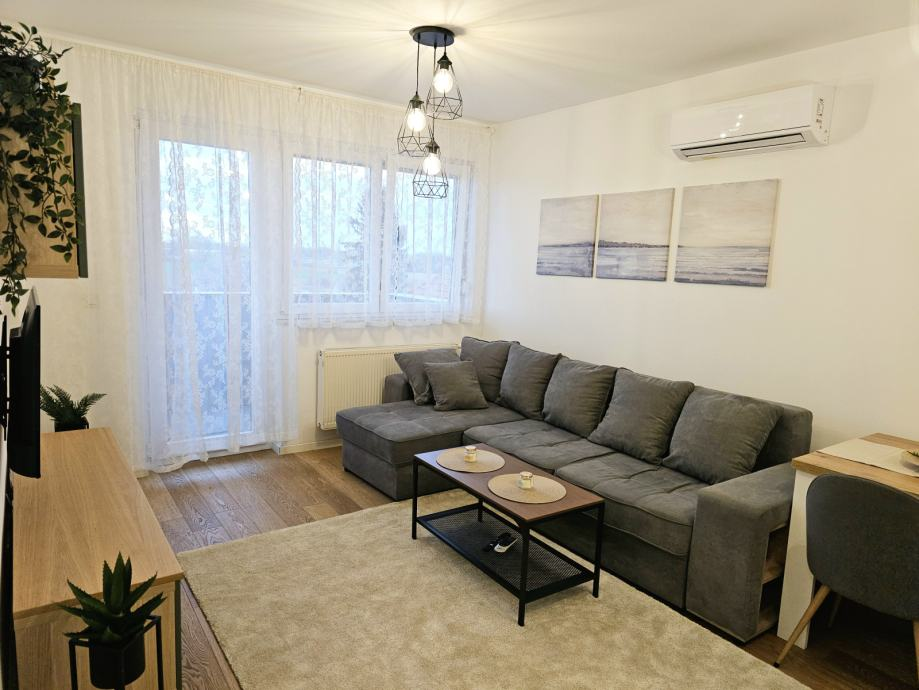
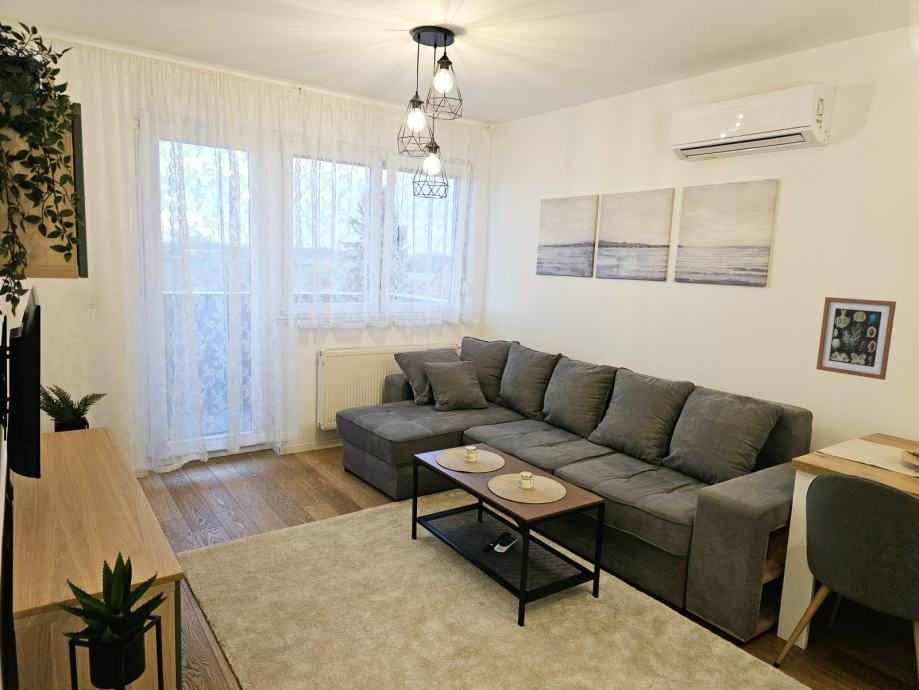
+ wall art (854, 337)
